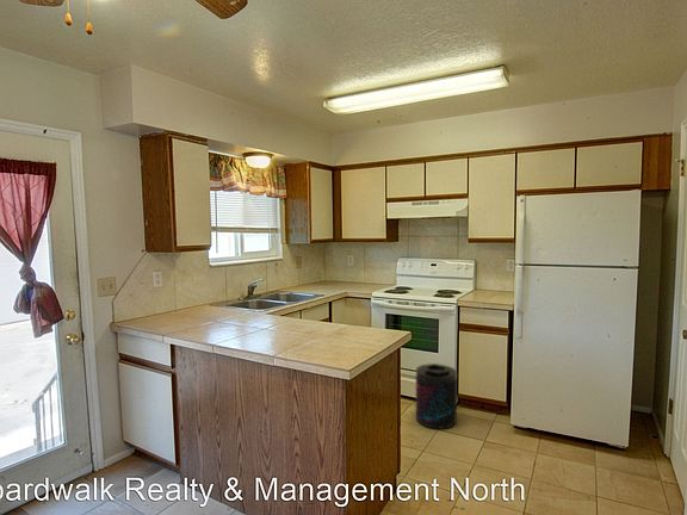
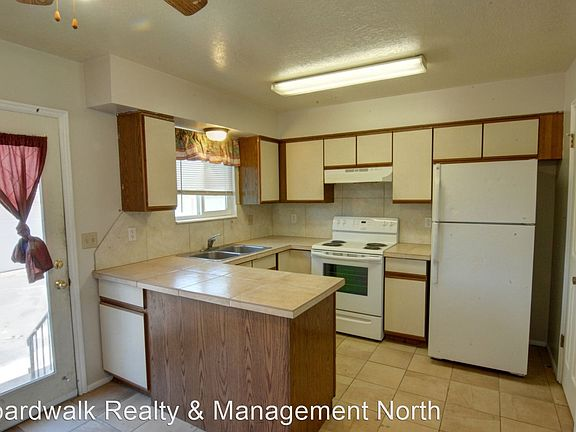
- supplement container (435, 393)
